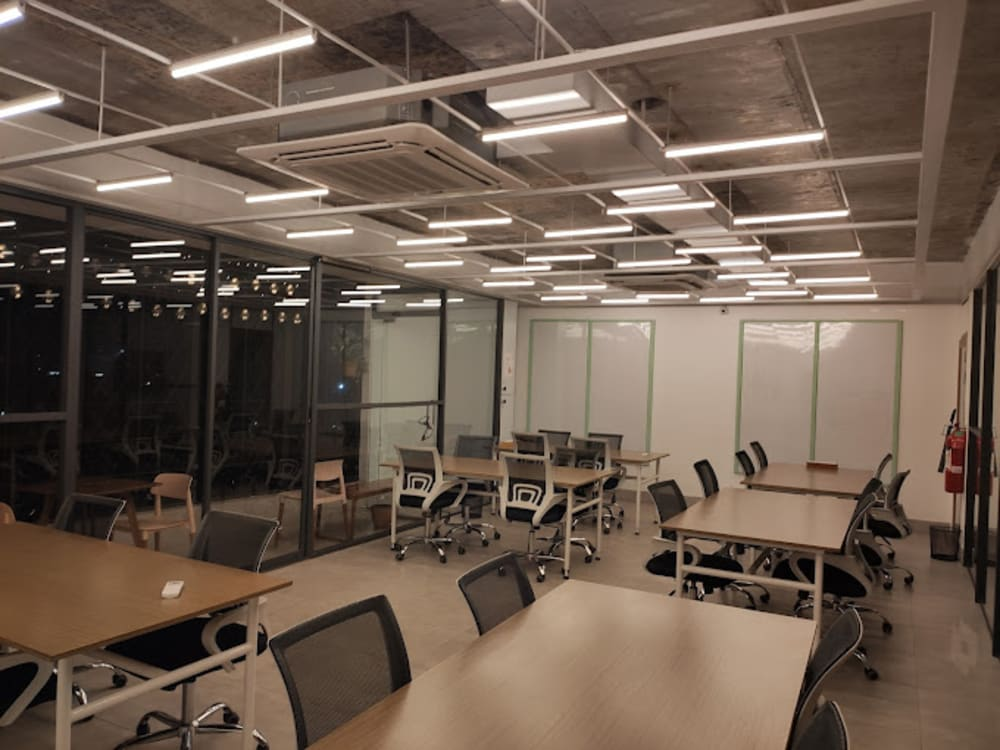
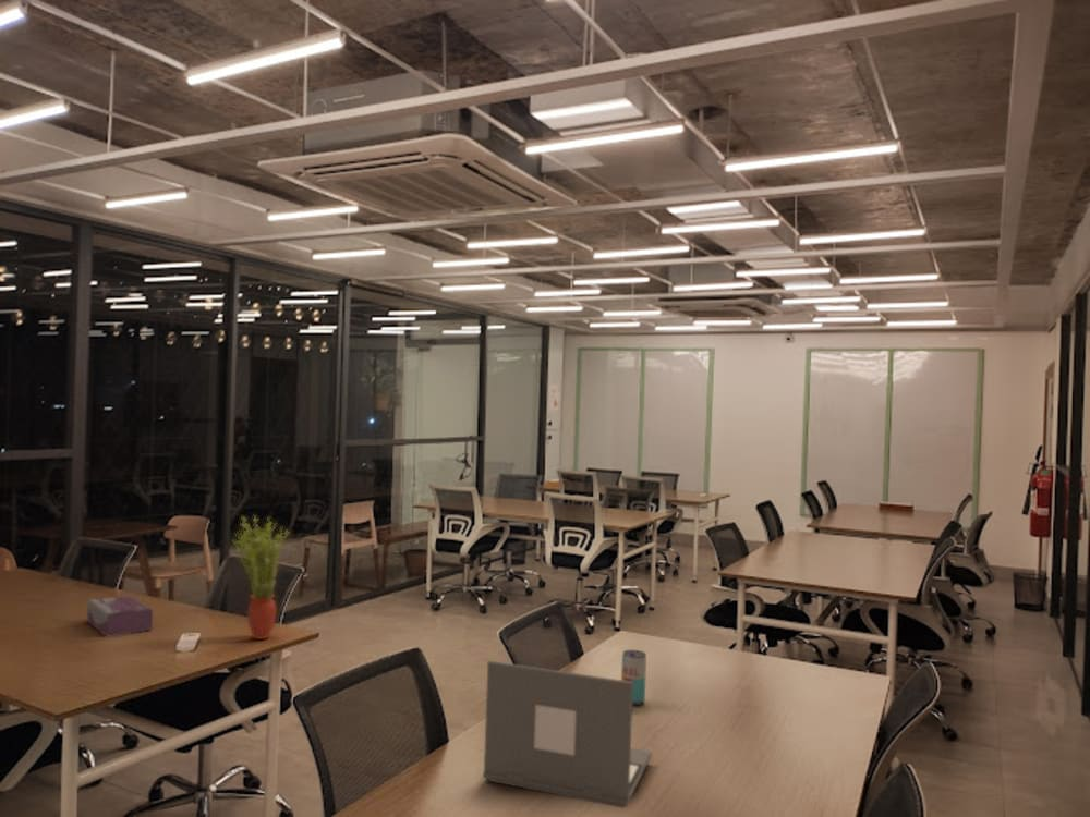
+ beverage can (633, 676)
+ tissue box (119, 614)
+ potted plant (258, 577)
+ laptop (571, 714)
